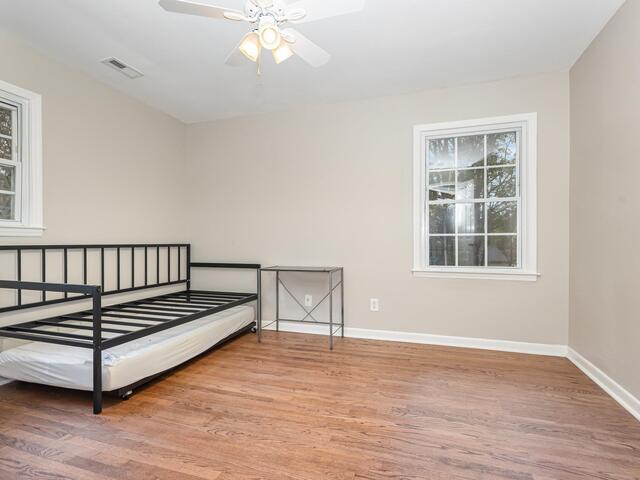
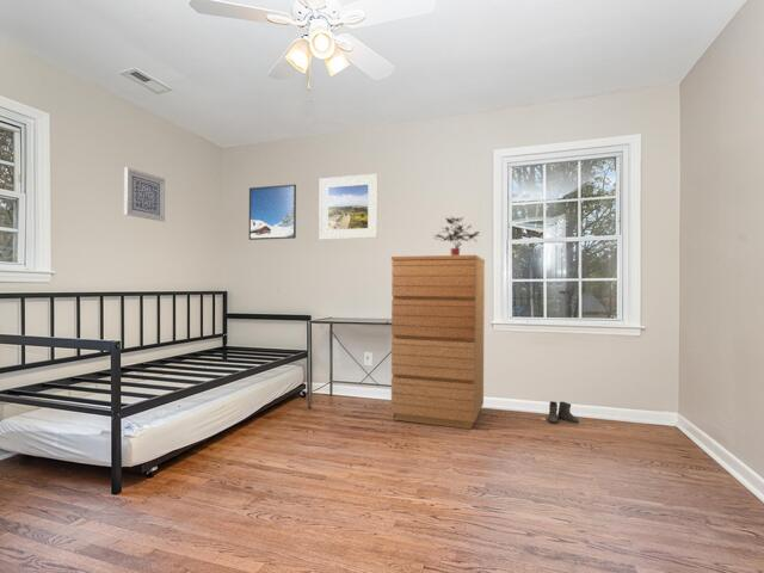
+ wall art (144, 195)
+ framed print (347, 207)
+ dresser (439, 335)
+ potted plant (456, 236)
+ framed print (271, 212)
+ boots (560, 412)
